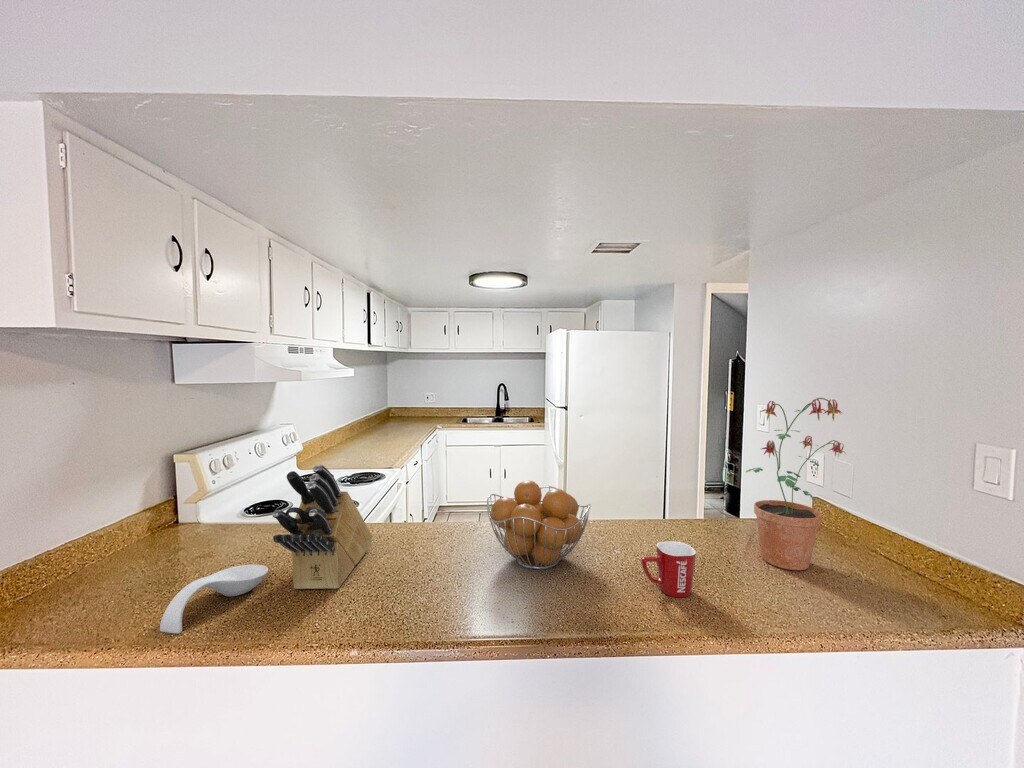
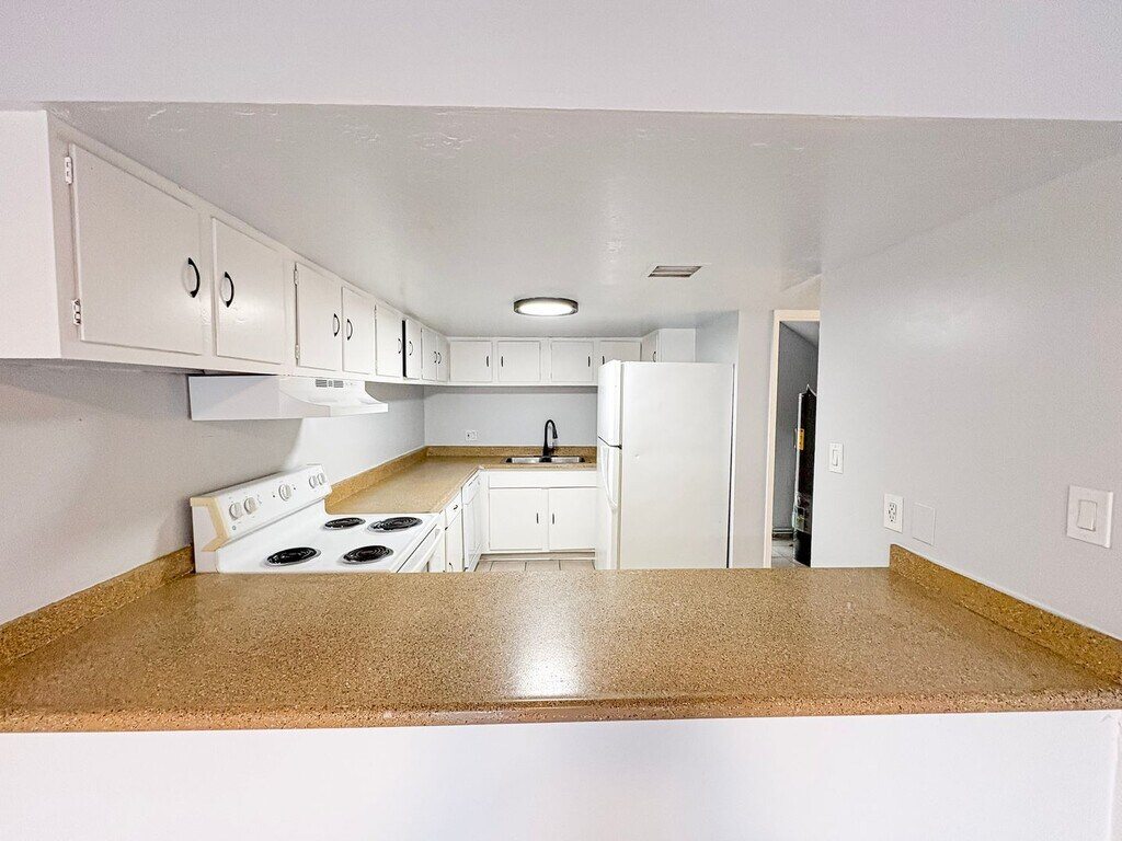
- fruit basket (537, 522)
- mug (667, 569)
- knife block (328, 514)
- spoon rest (219, 587)
- potted plant (791, 478)
